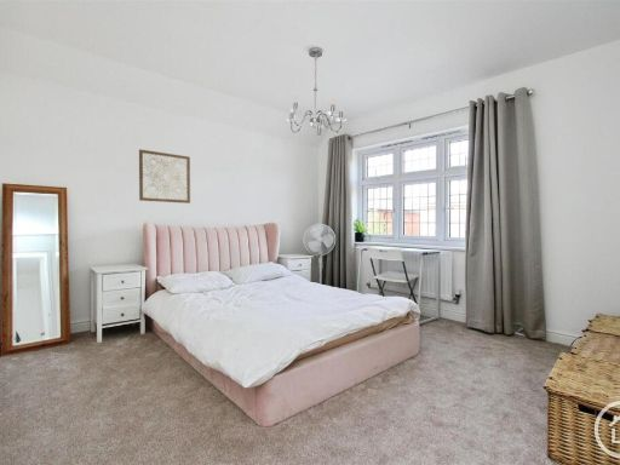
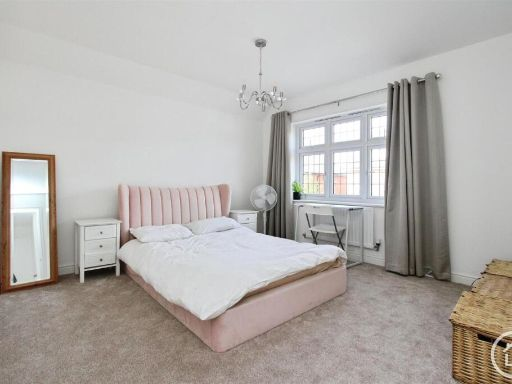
- wall art (163, 178)
